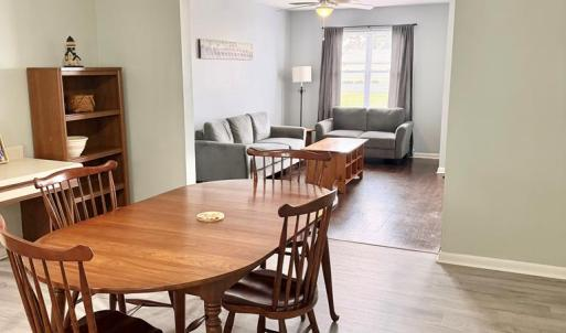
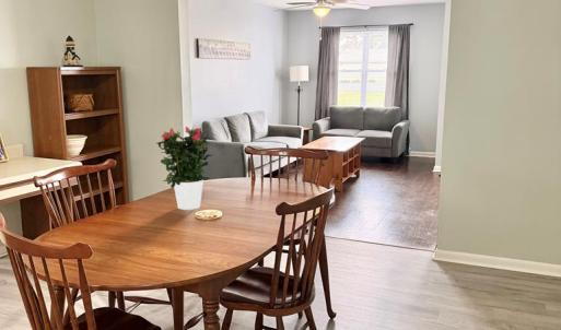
+ potted flower (186, 167)
